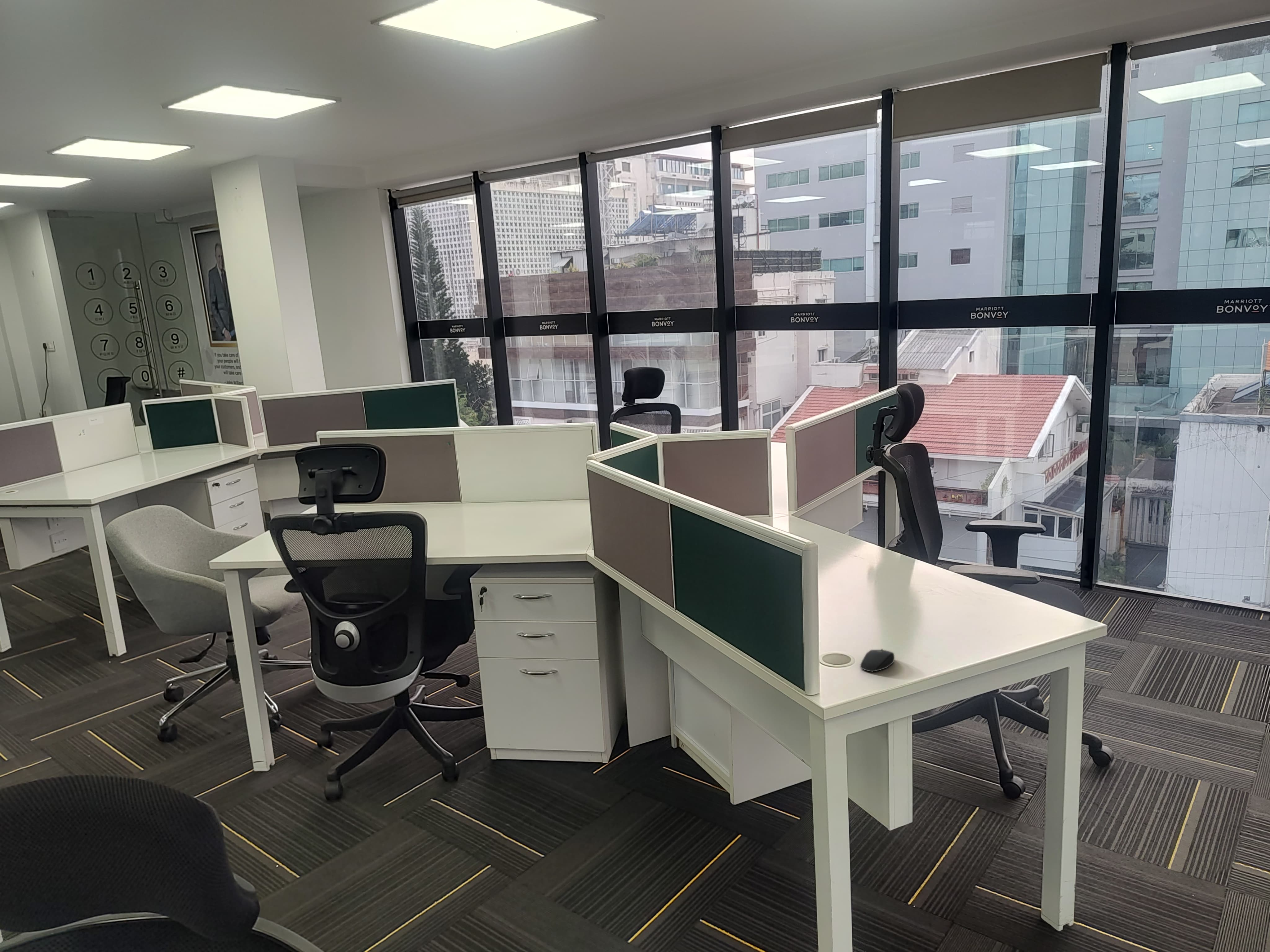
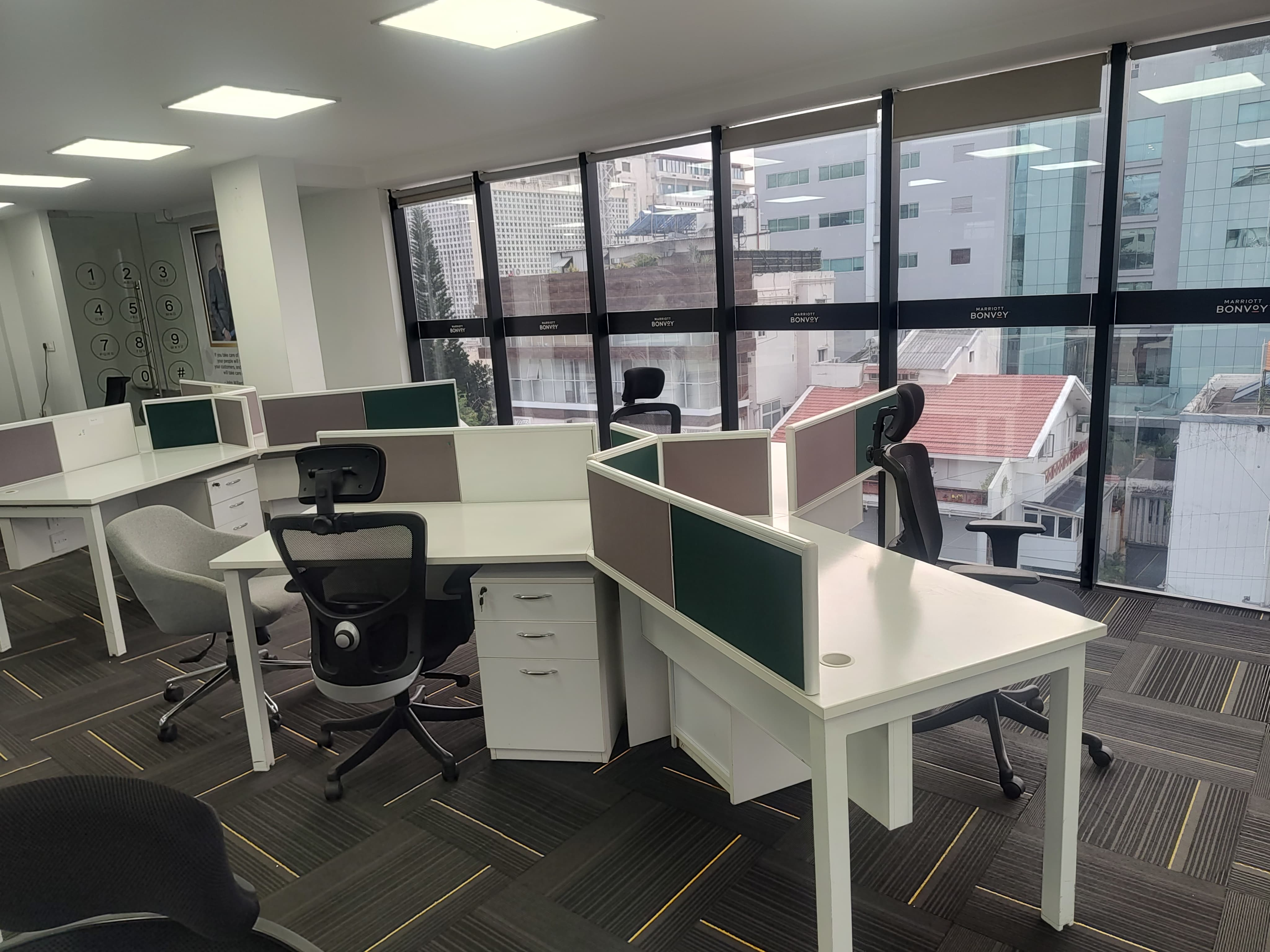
- mouse (877, 658)
